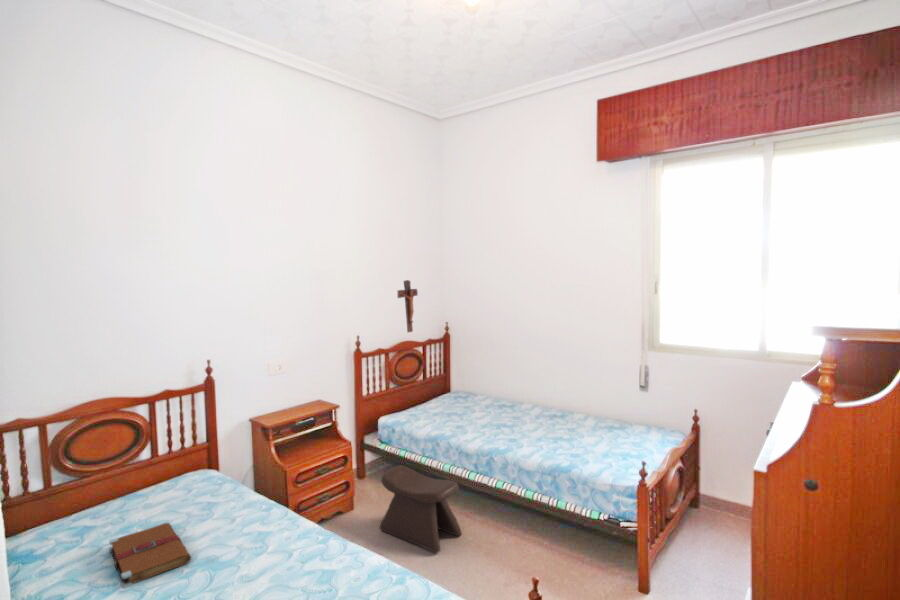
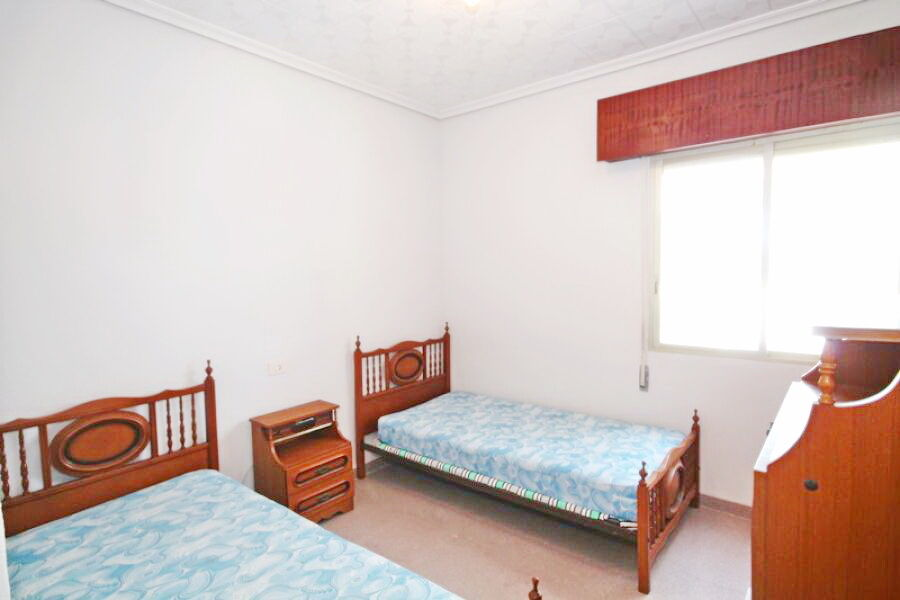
- book (148, 548)
- crucifix (410, 306)
- stool (419, 505)
